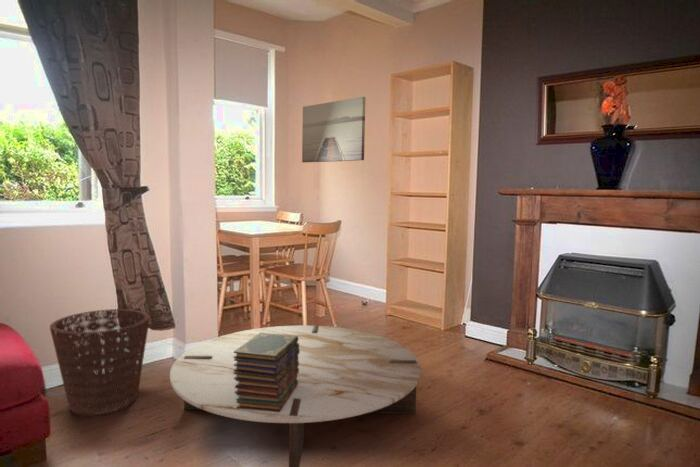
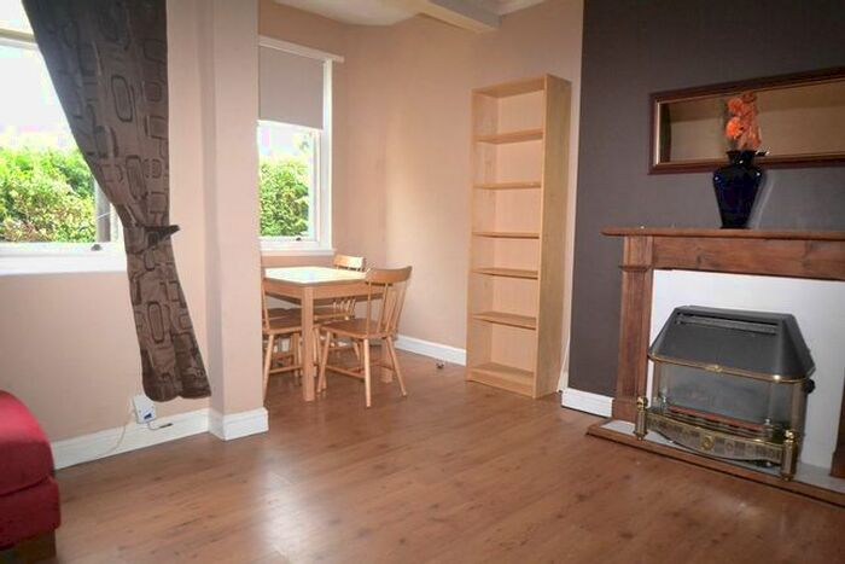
- wall art (331, 131)
- coffee table (298, 384)
- book stack (267, 369)
- basket (103, 361)
